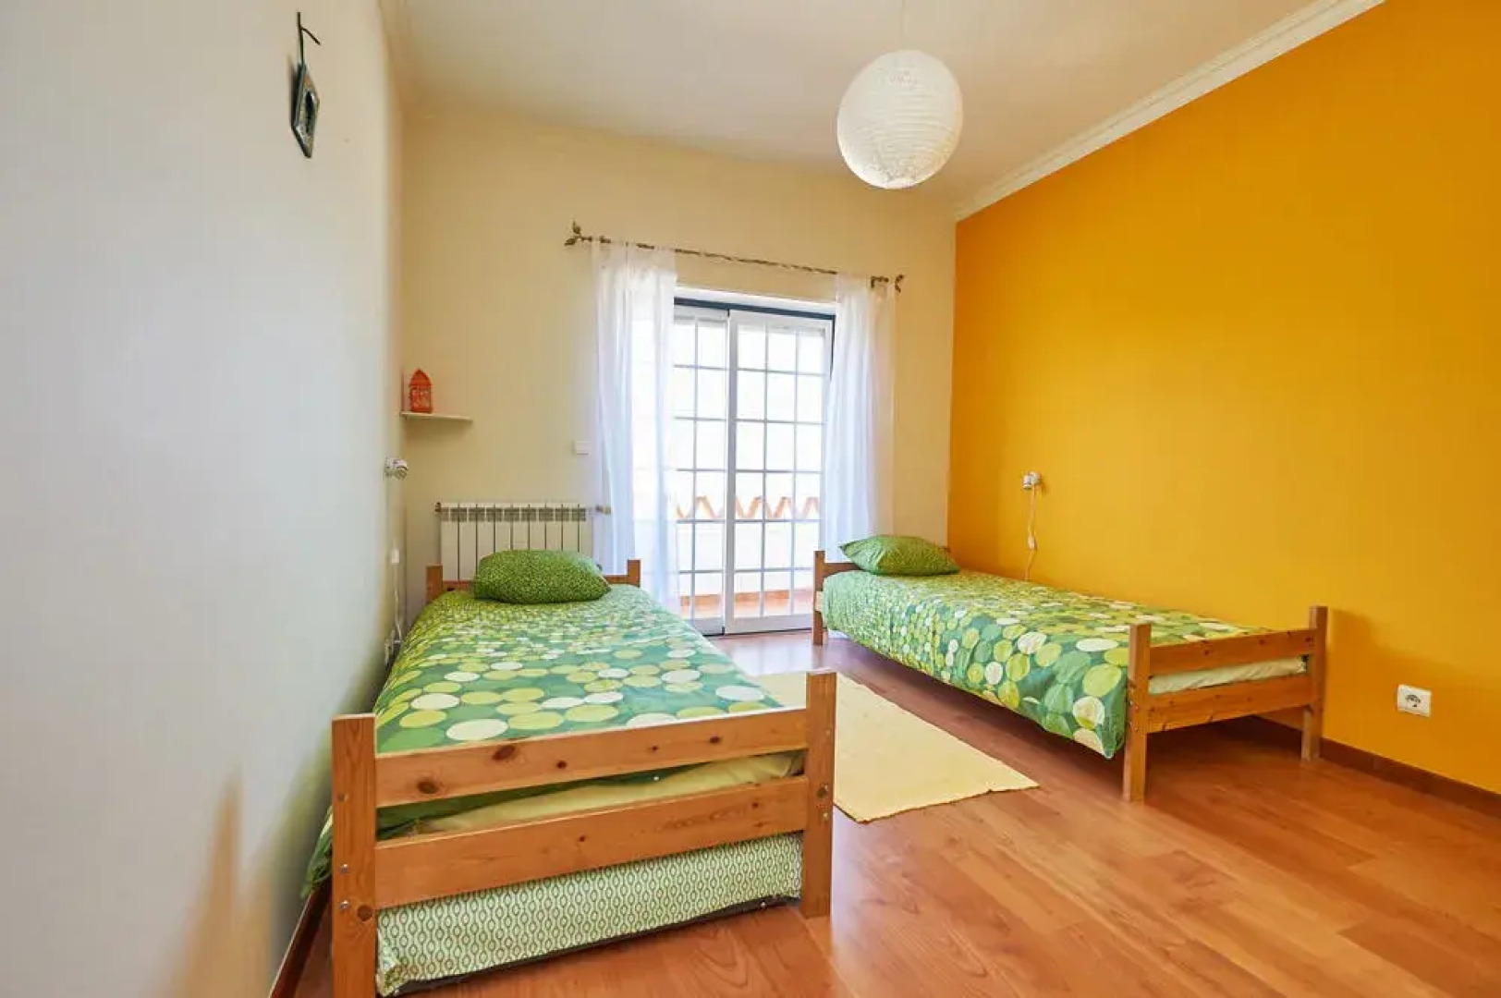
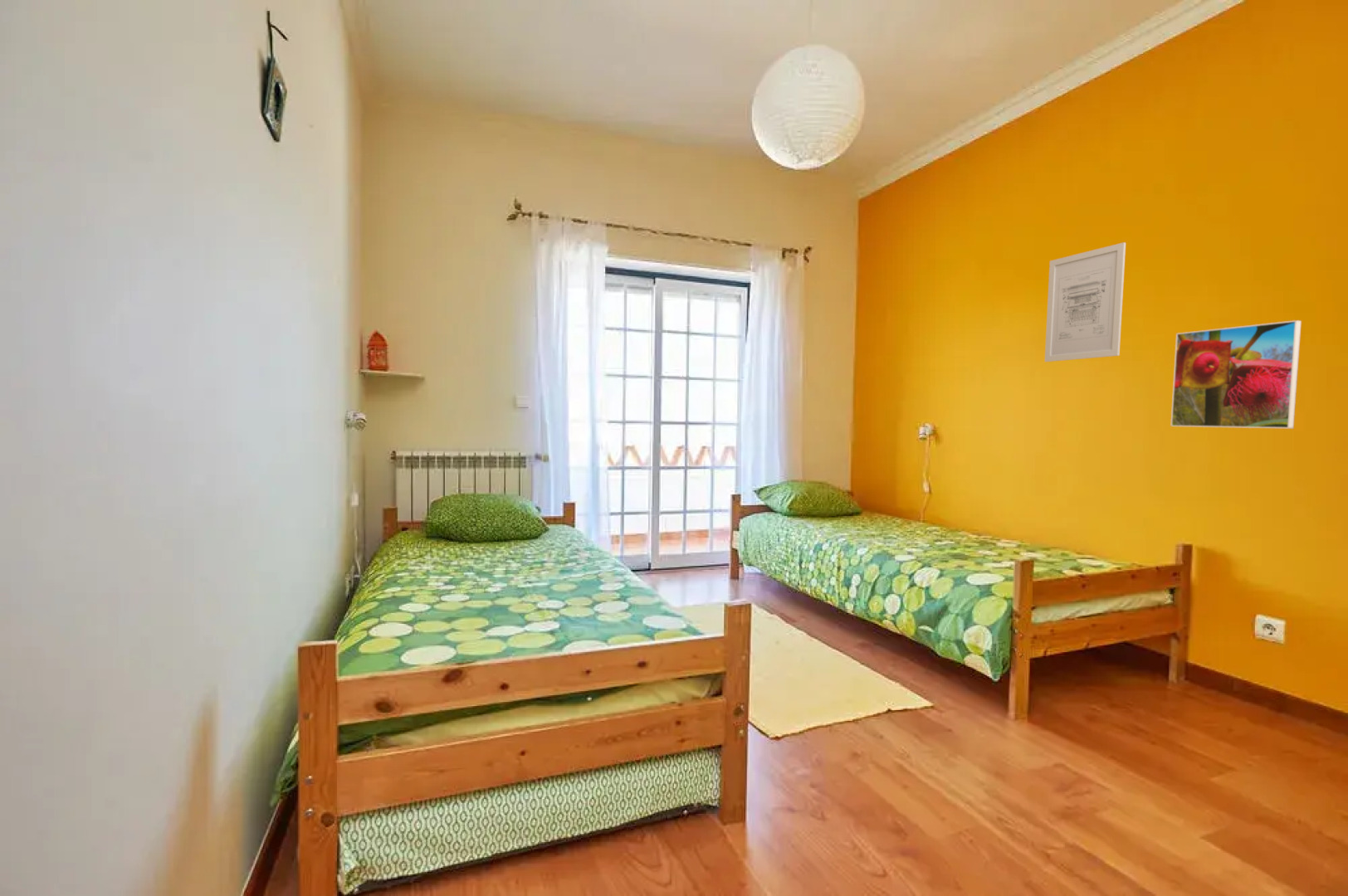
+ wall art (1082, 305)
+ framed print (1230, 377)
